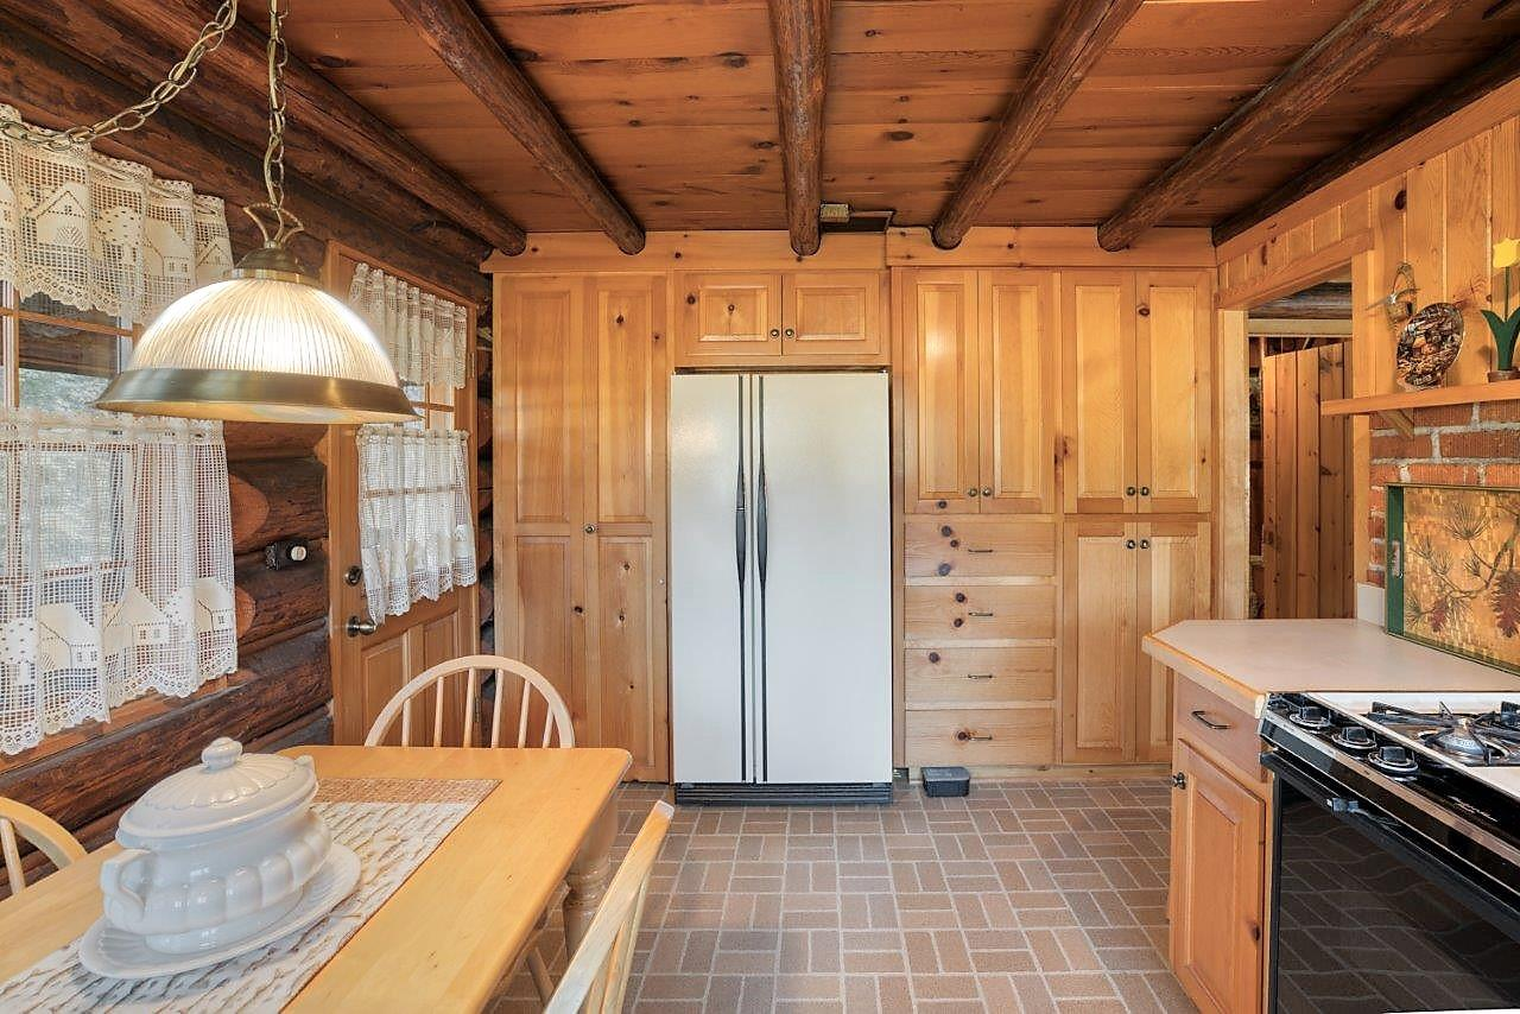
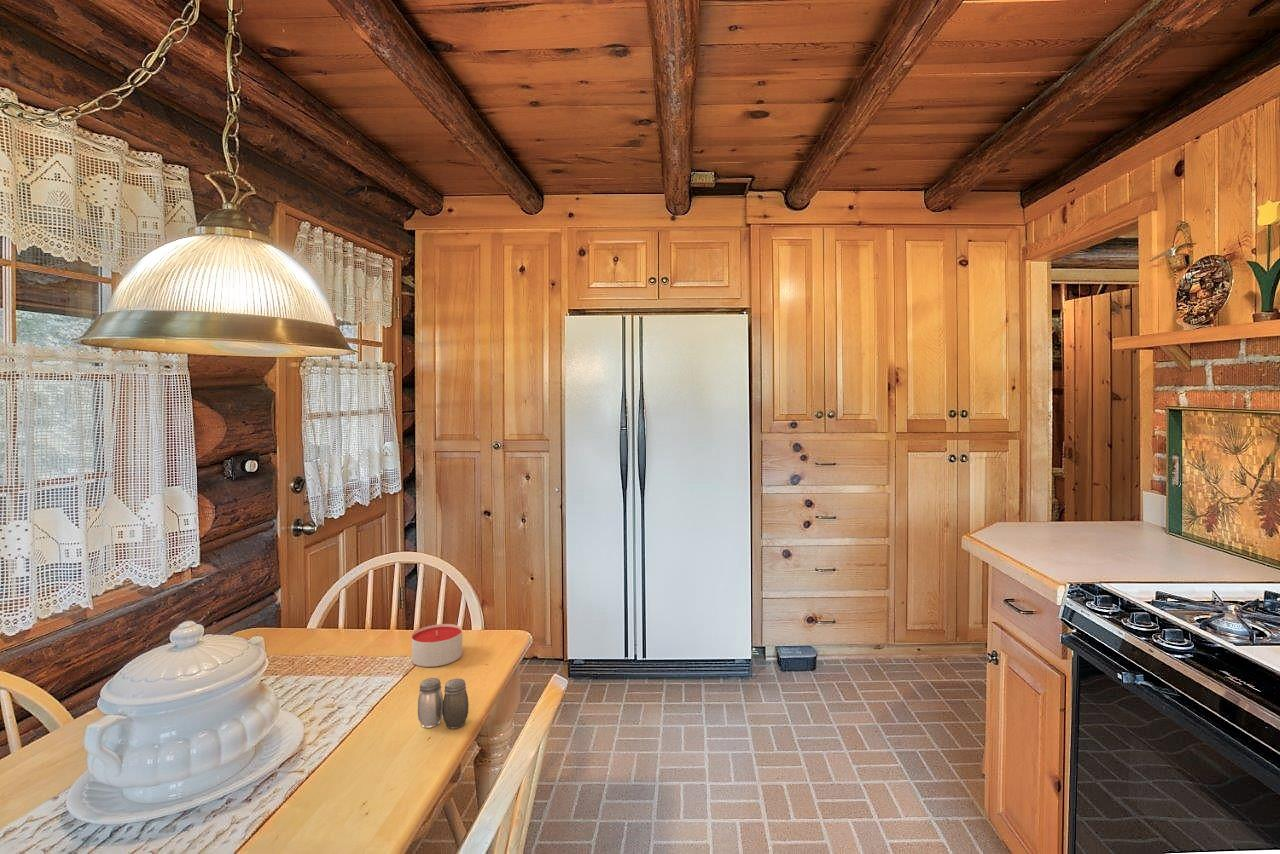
+ salt and pepper shaker (443, 702)
+ candle (437, 643)
